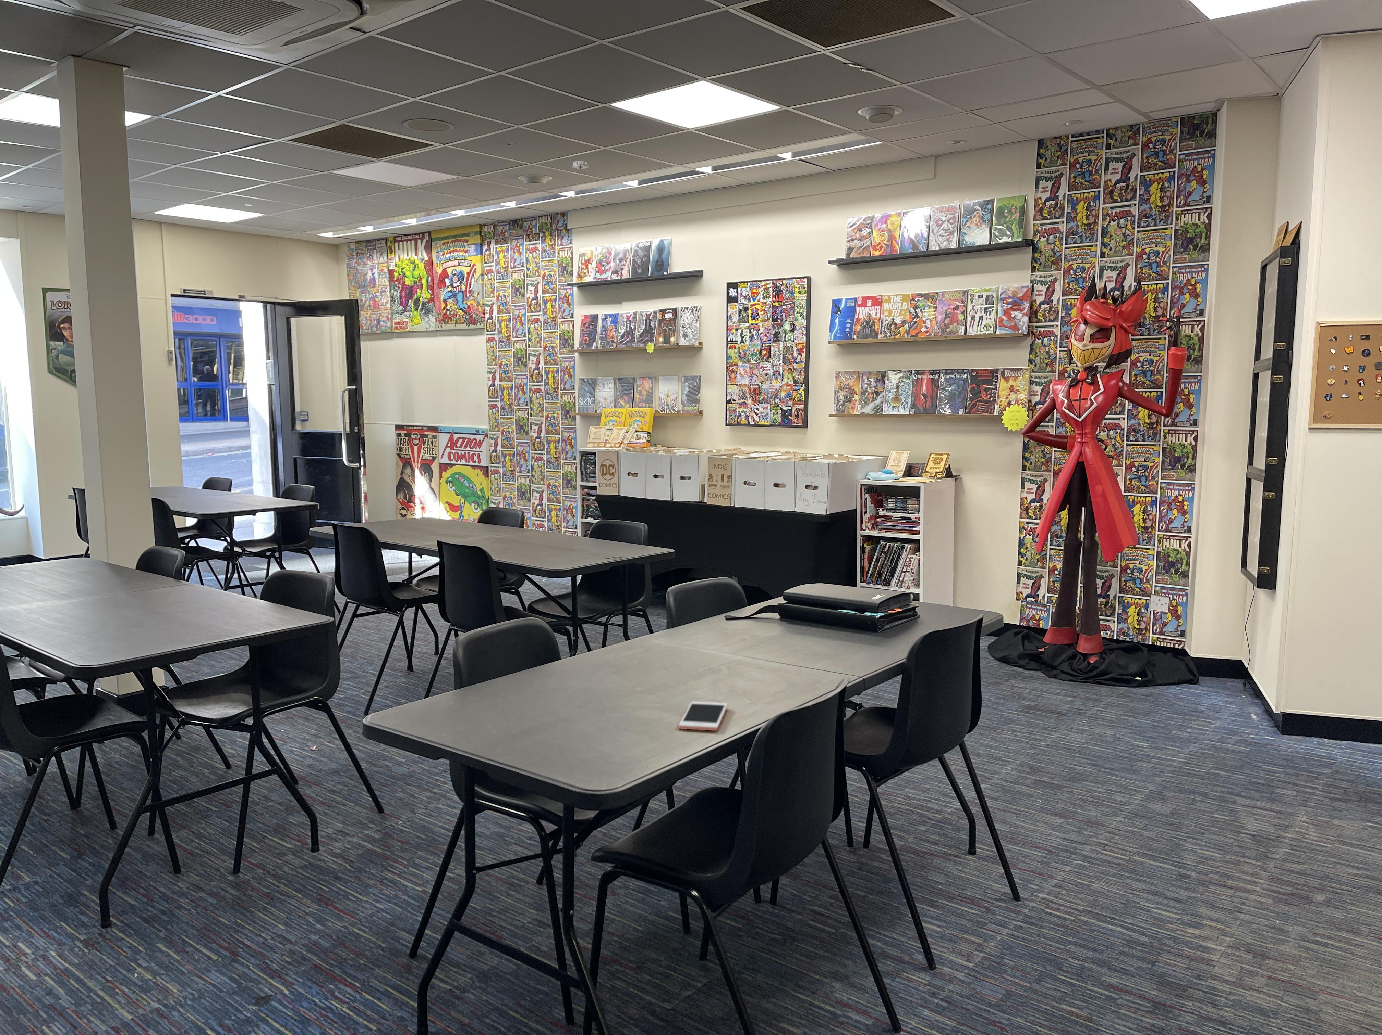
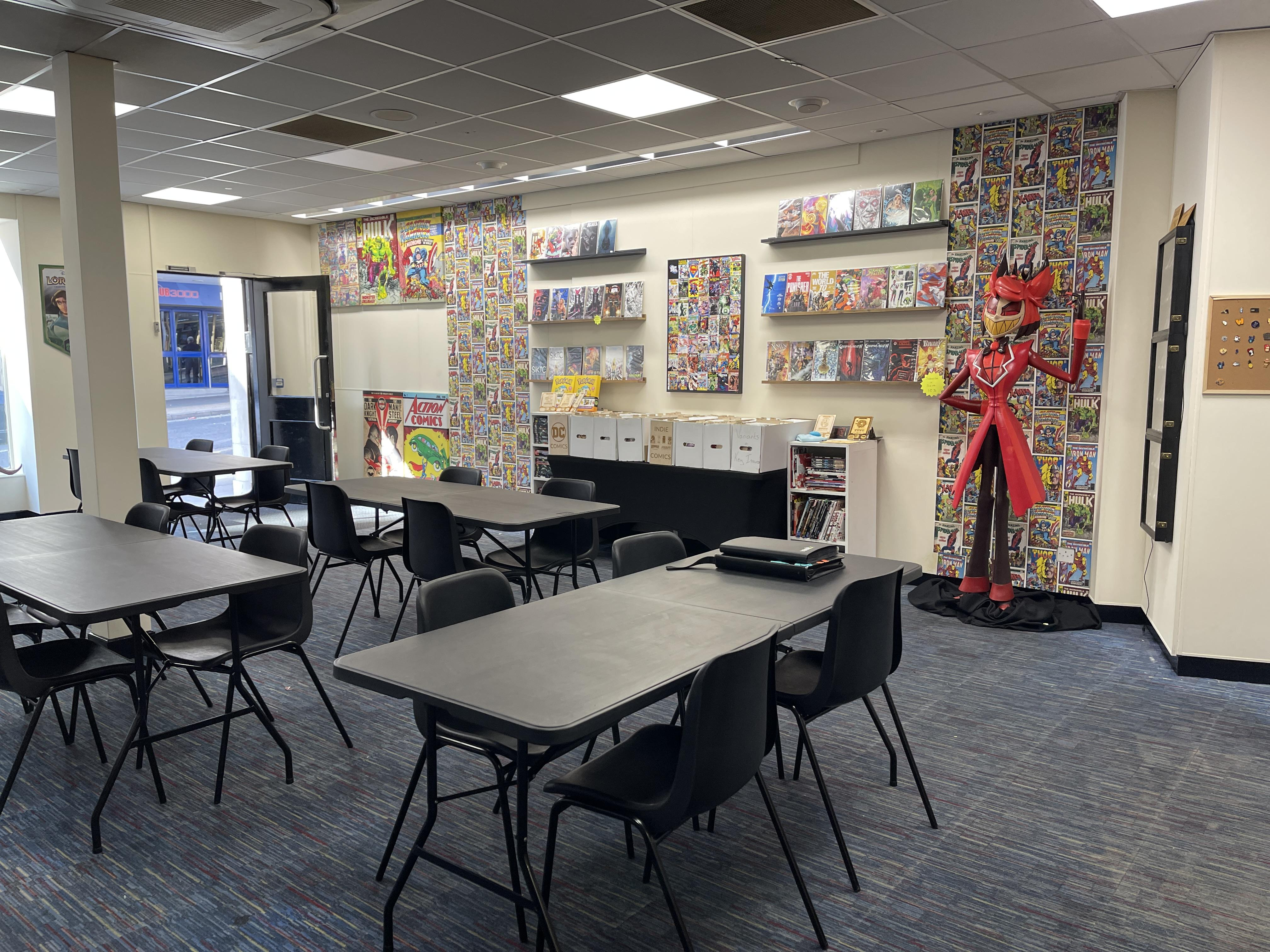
- cell phone (704, 715)
- smoke detector (580, 165)
